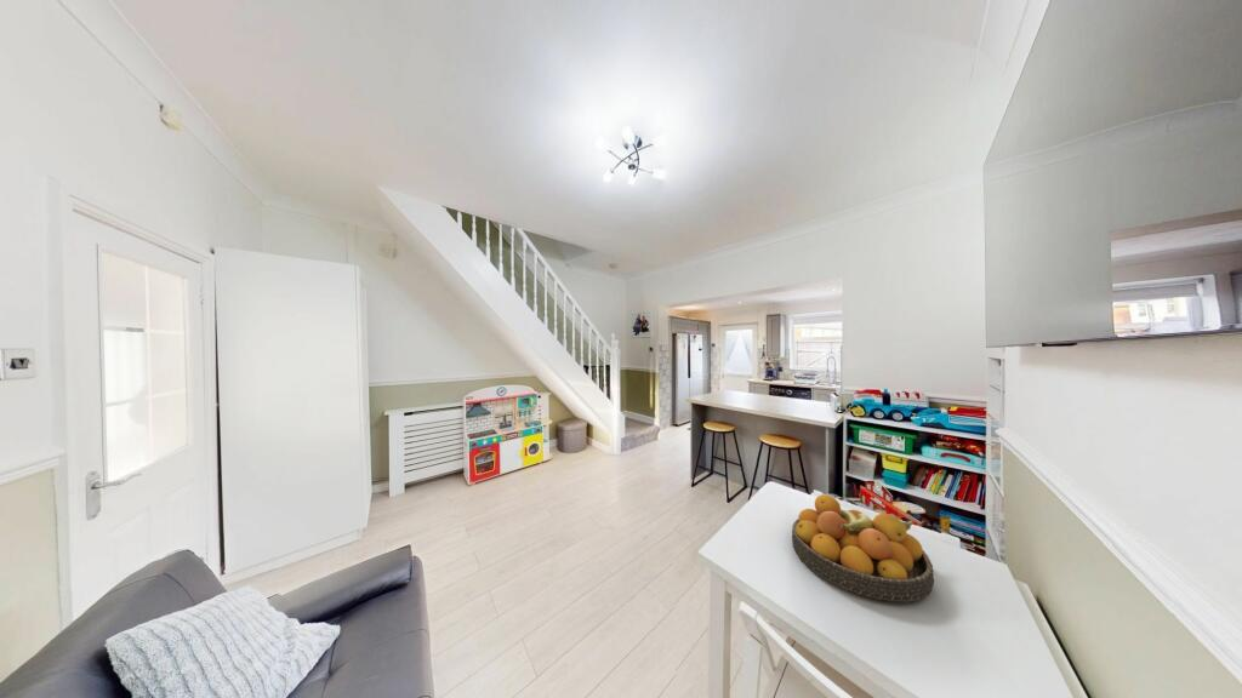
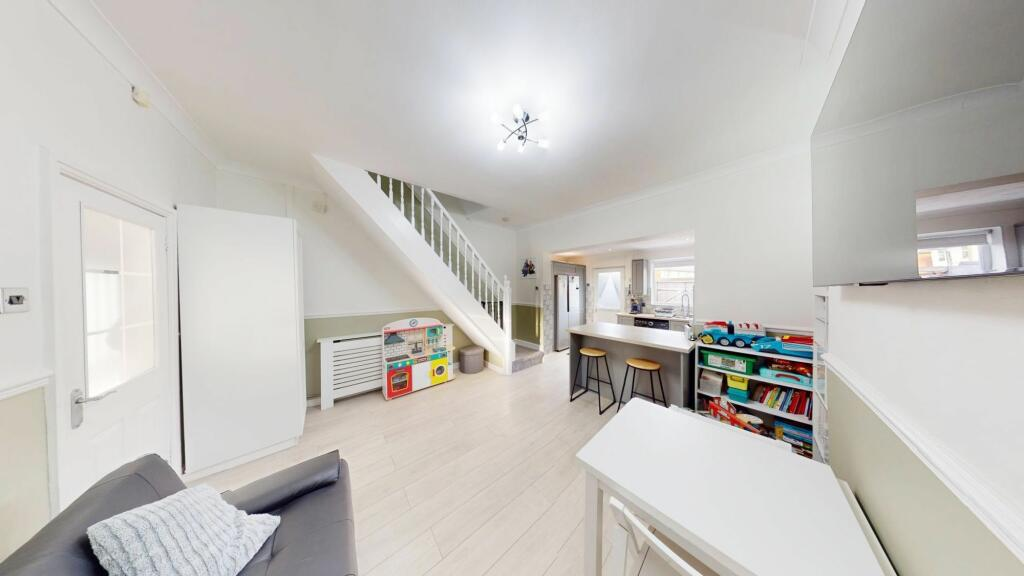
- fruit bowl (855, 533)
